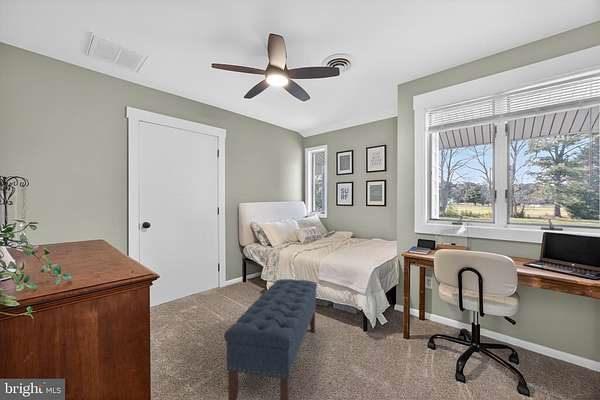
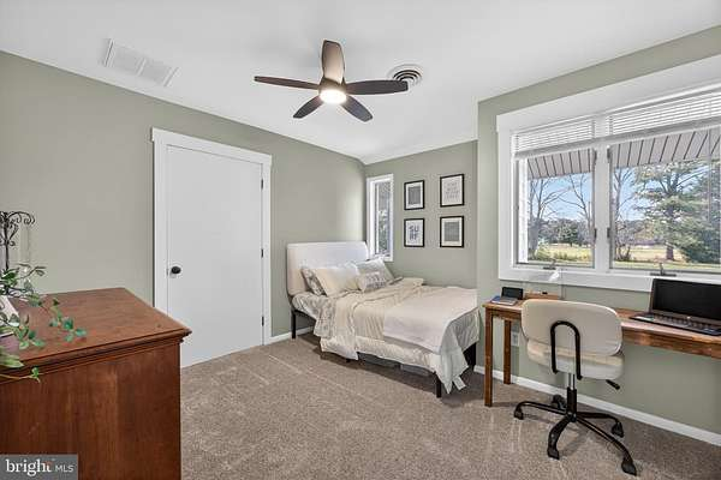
- bench (281, 329)
